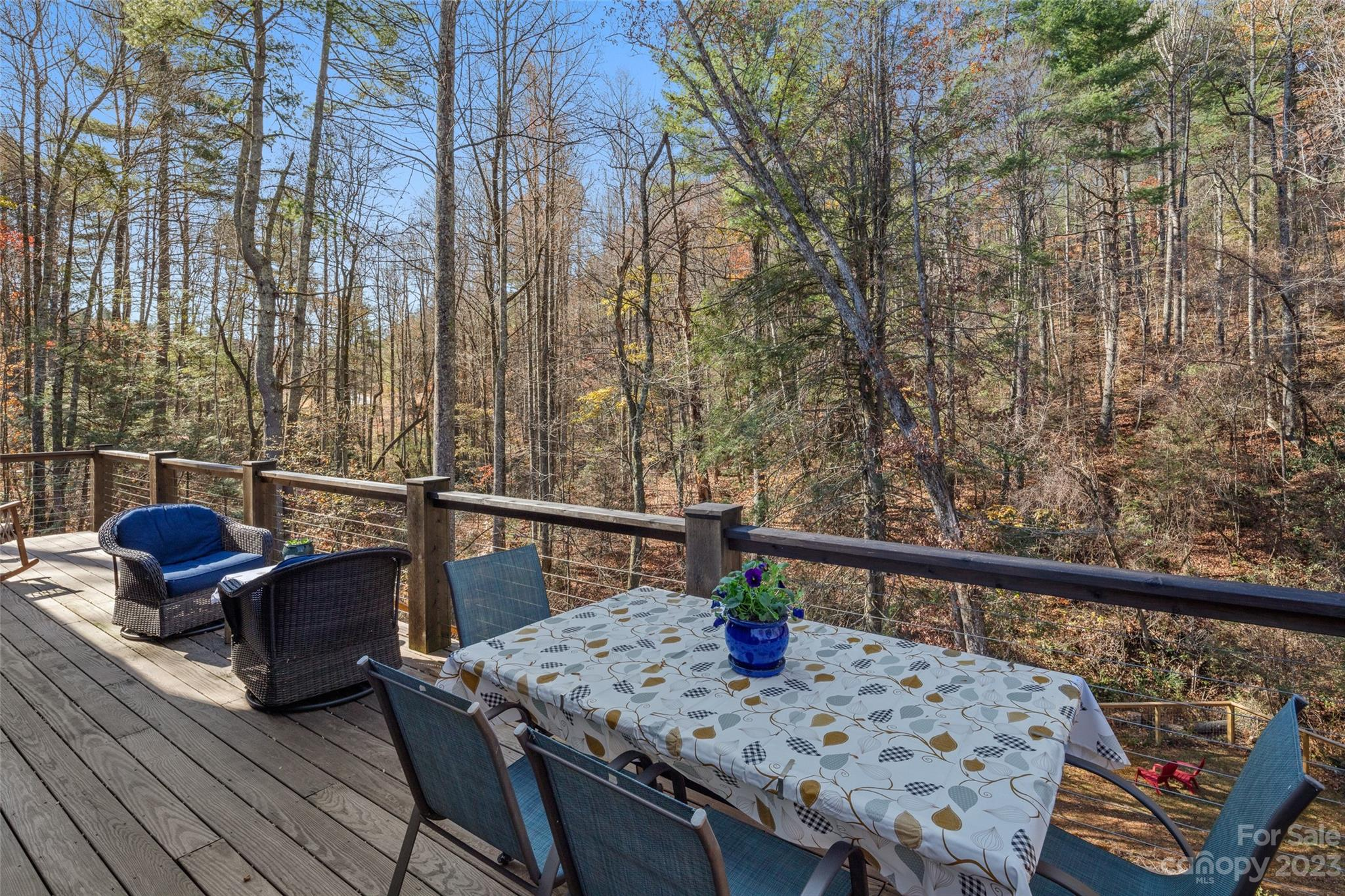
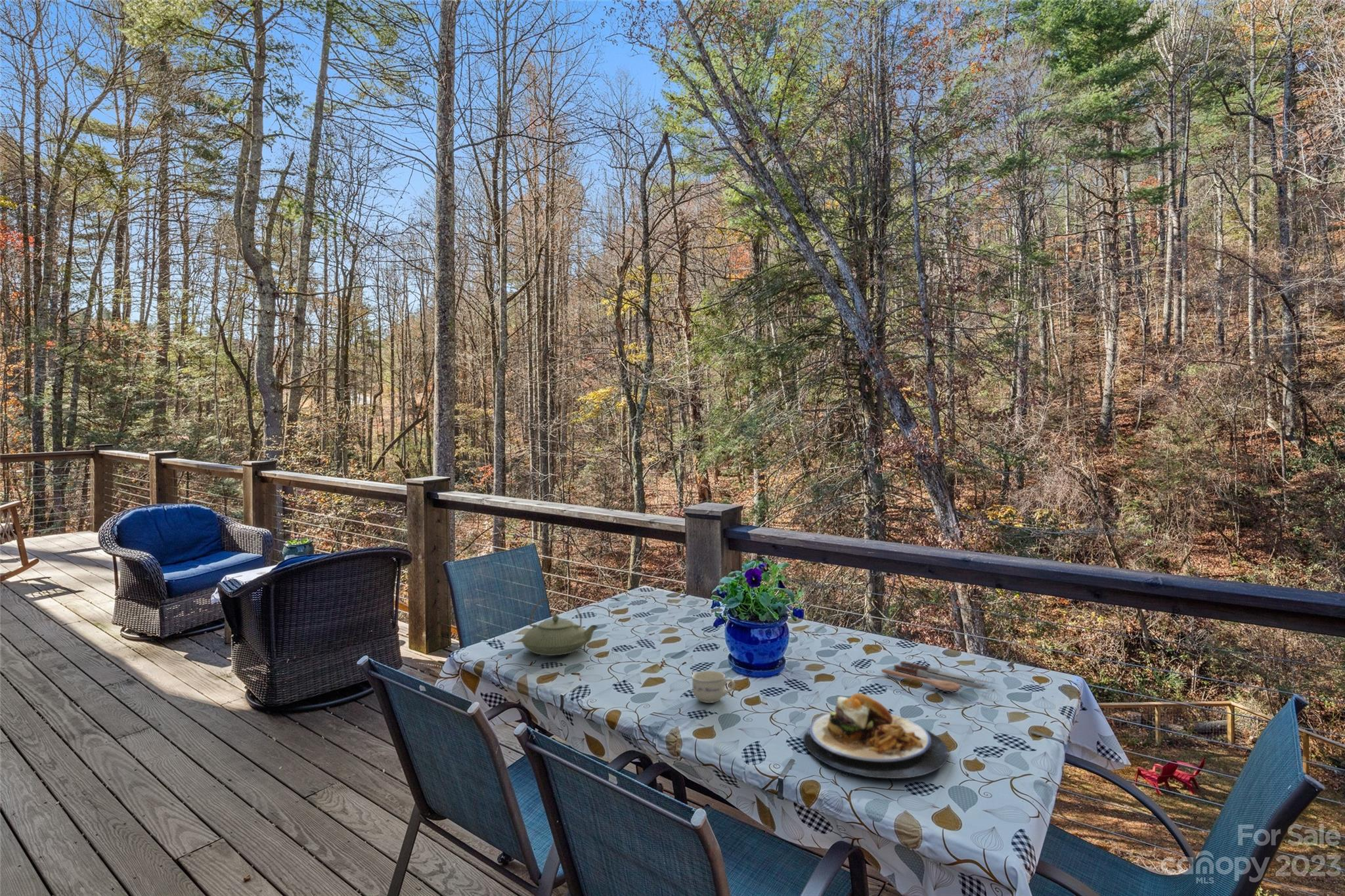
+ plate (873, 724)
+ spoon (938, 678)
+ teapot (560, 623)
+ cup (713, 688)
